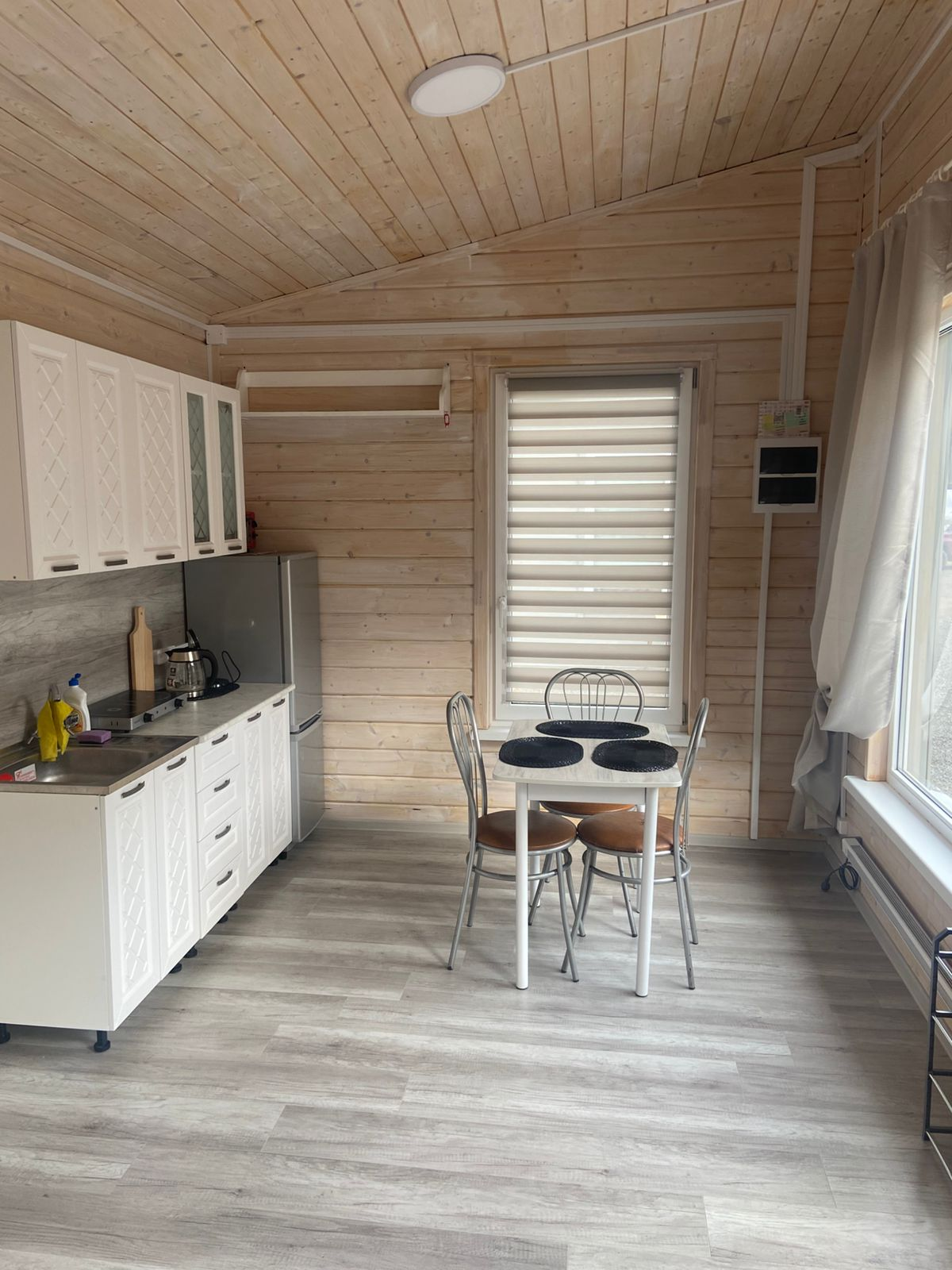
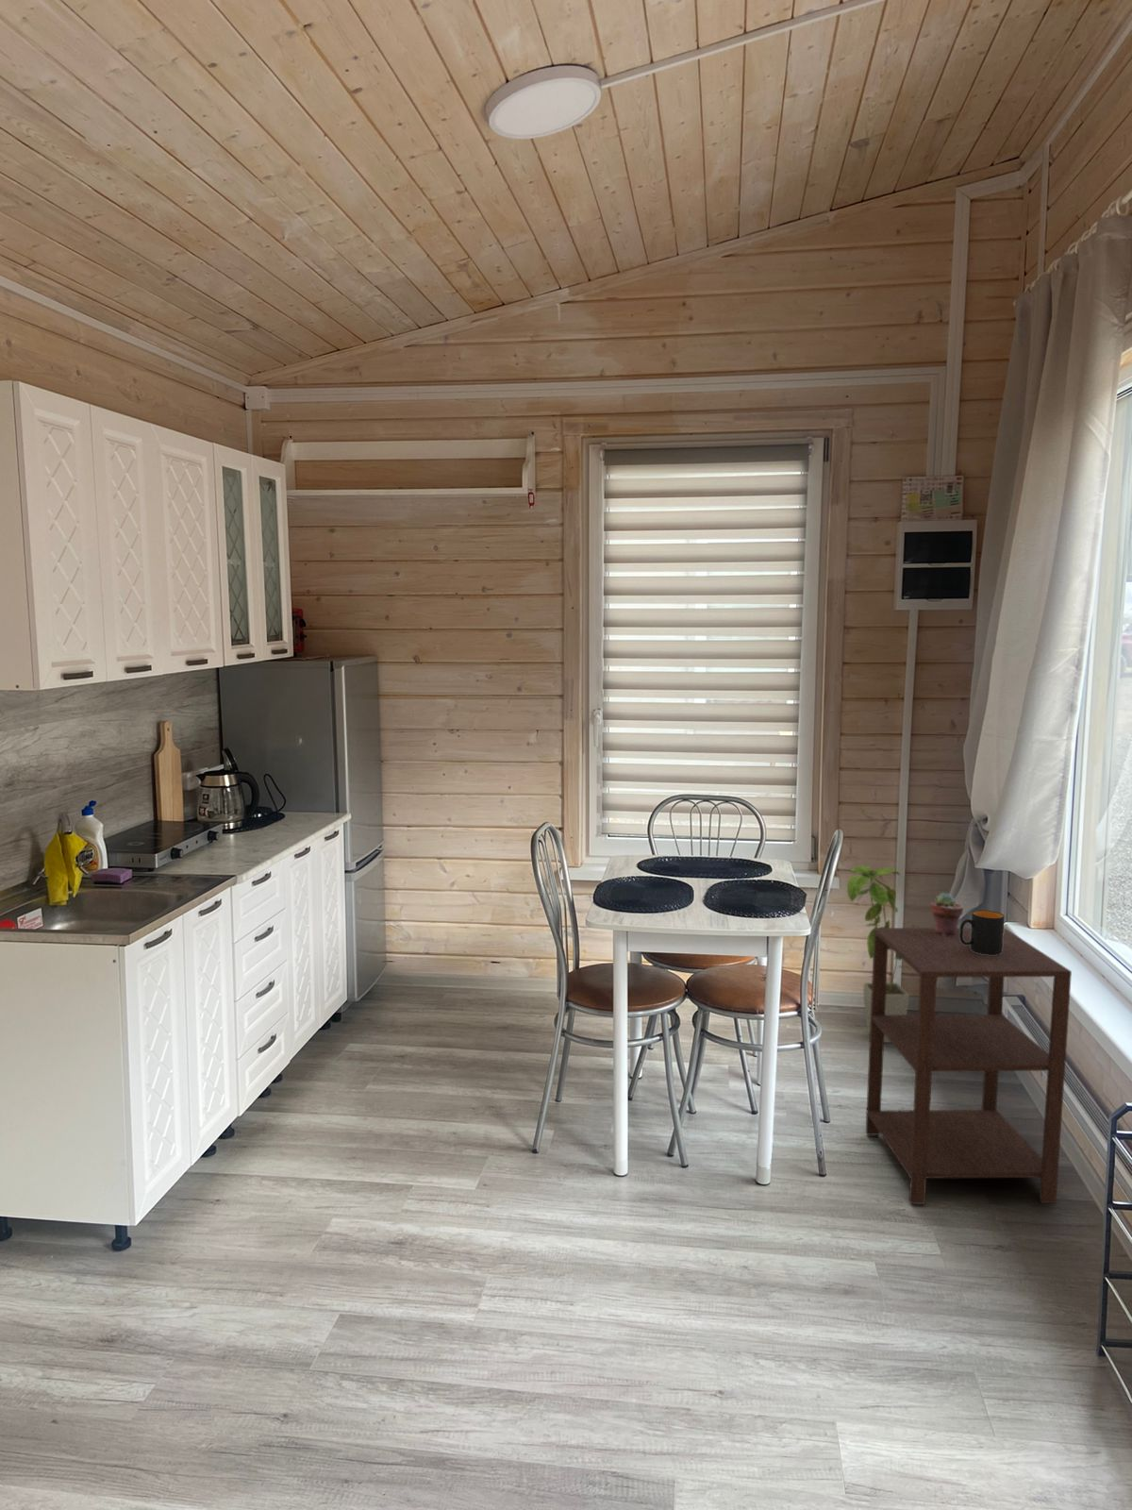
+ house plant (888, 950)
+ side table (961, 1058)
+ mug (980, 931)
+ potted succulent (947, 912)
